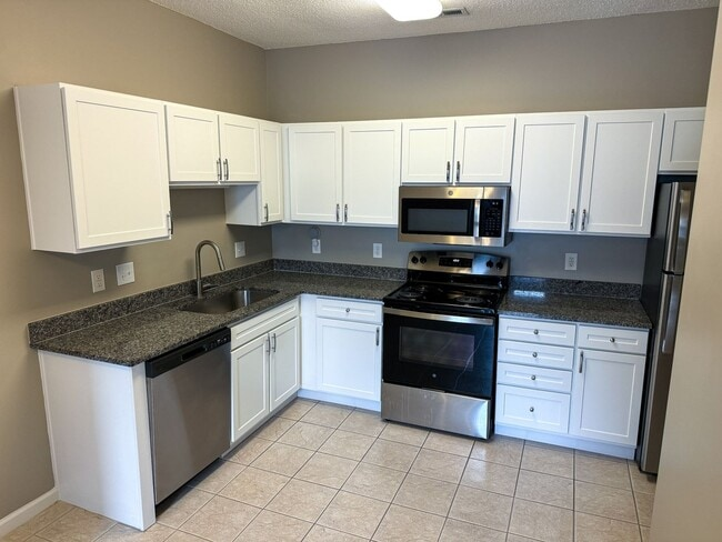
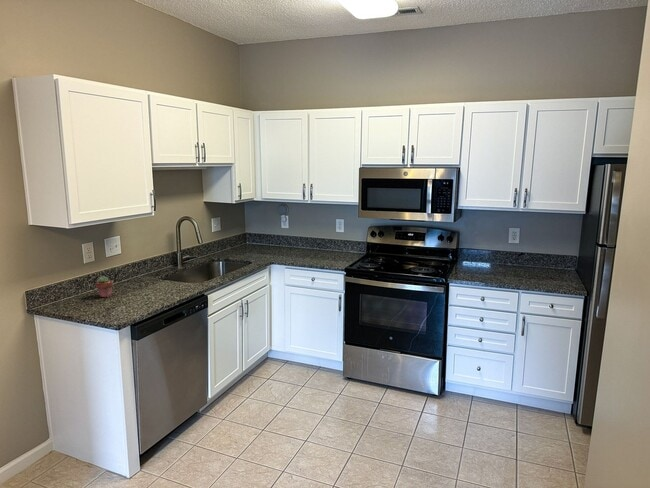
+ potted succulent (104, 286)
